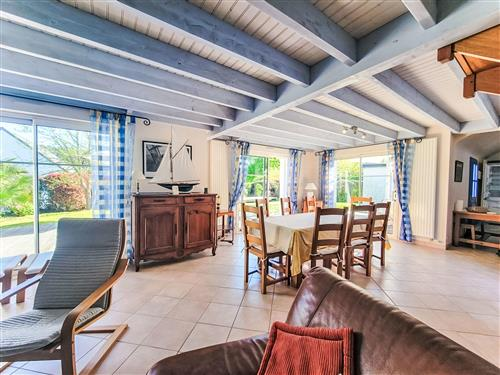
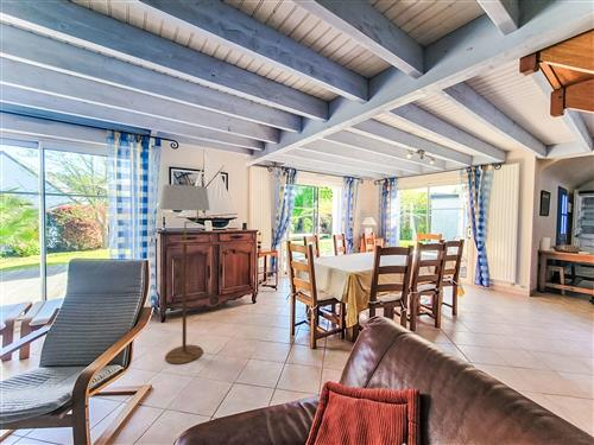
+ floor lamp (185, 266)
